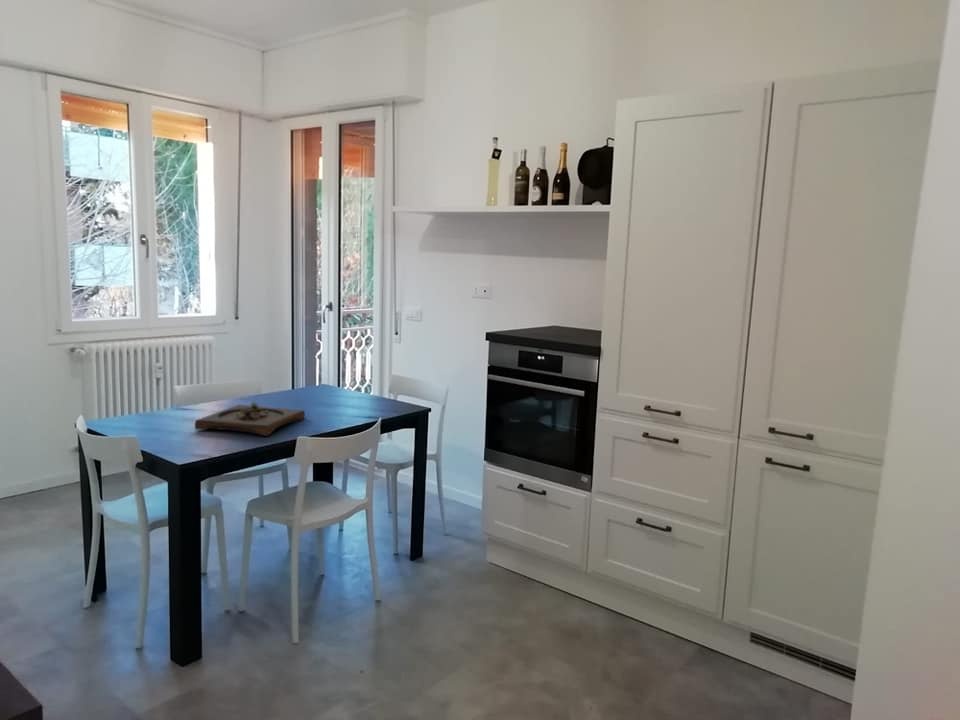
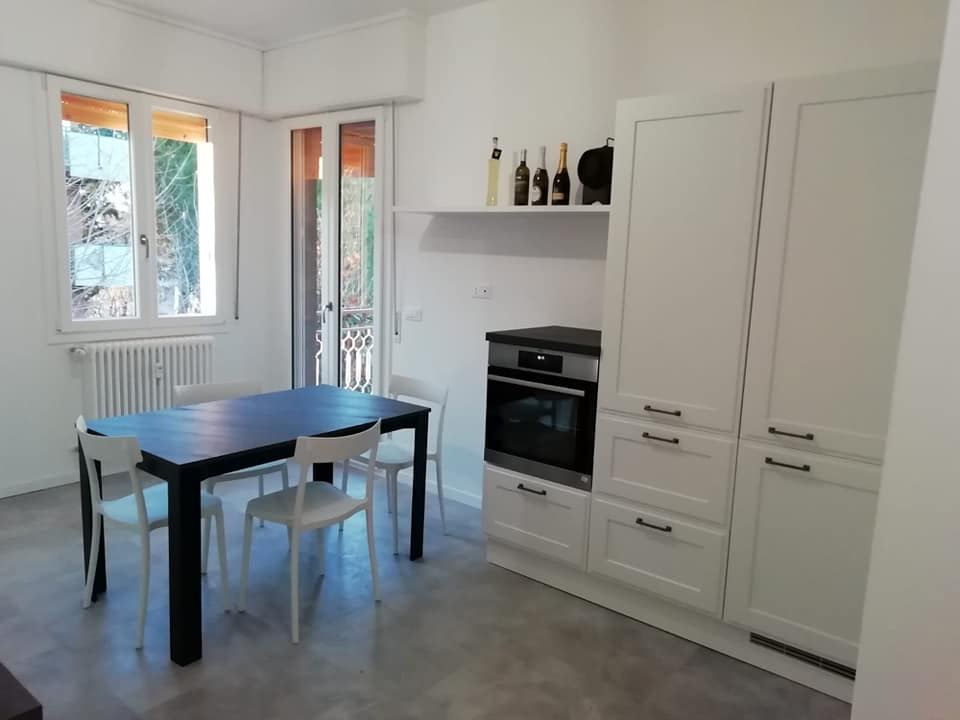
- wooden tray (251, 413)
